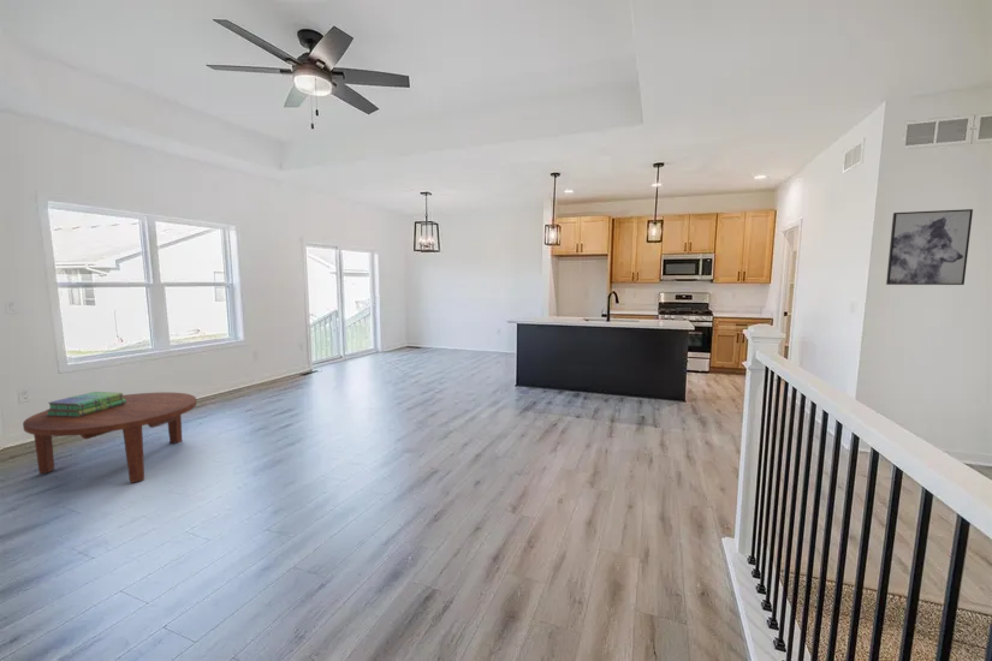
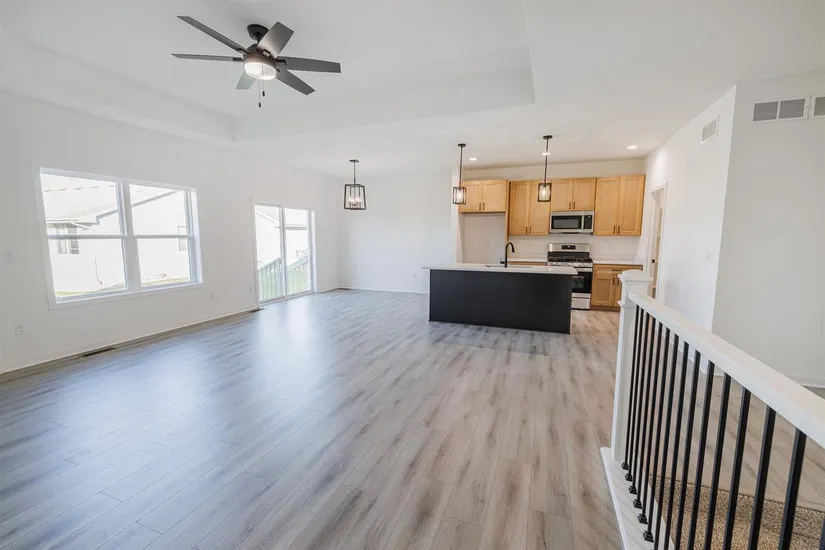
- coffee table (123, 433)
- wall art (927, 248)
- stack of books (87, 403)
